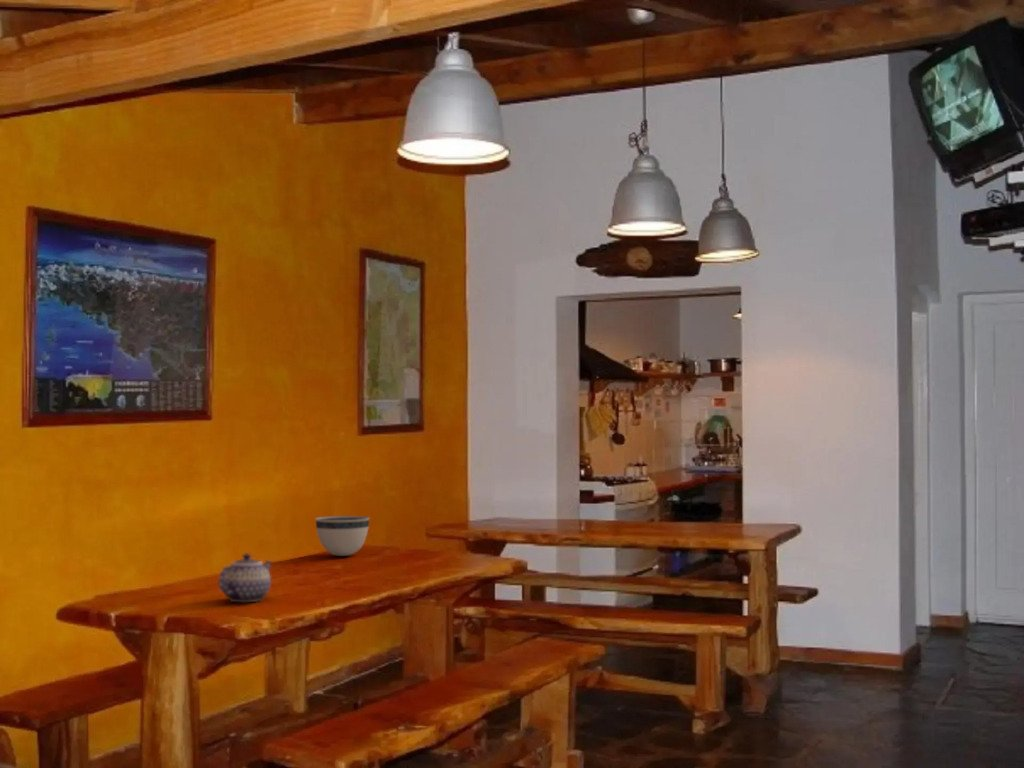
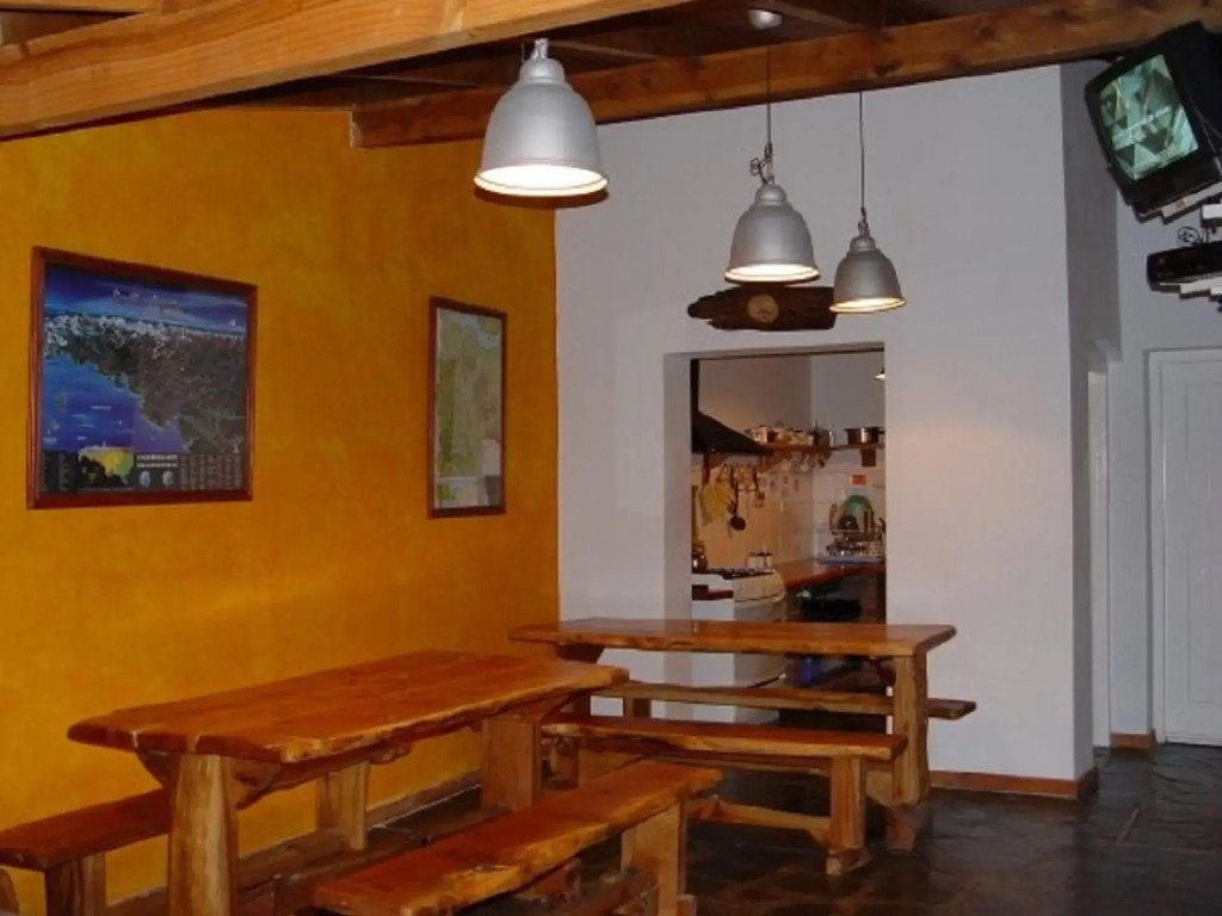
- teapot (246, 576)
- bowl (342, 536)
